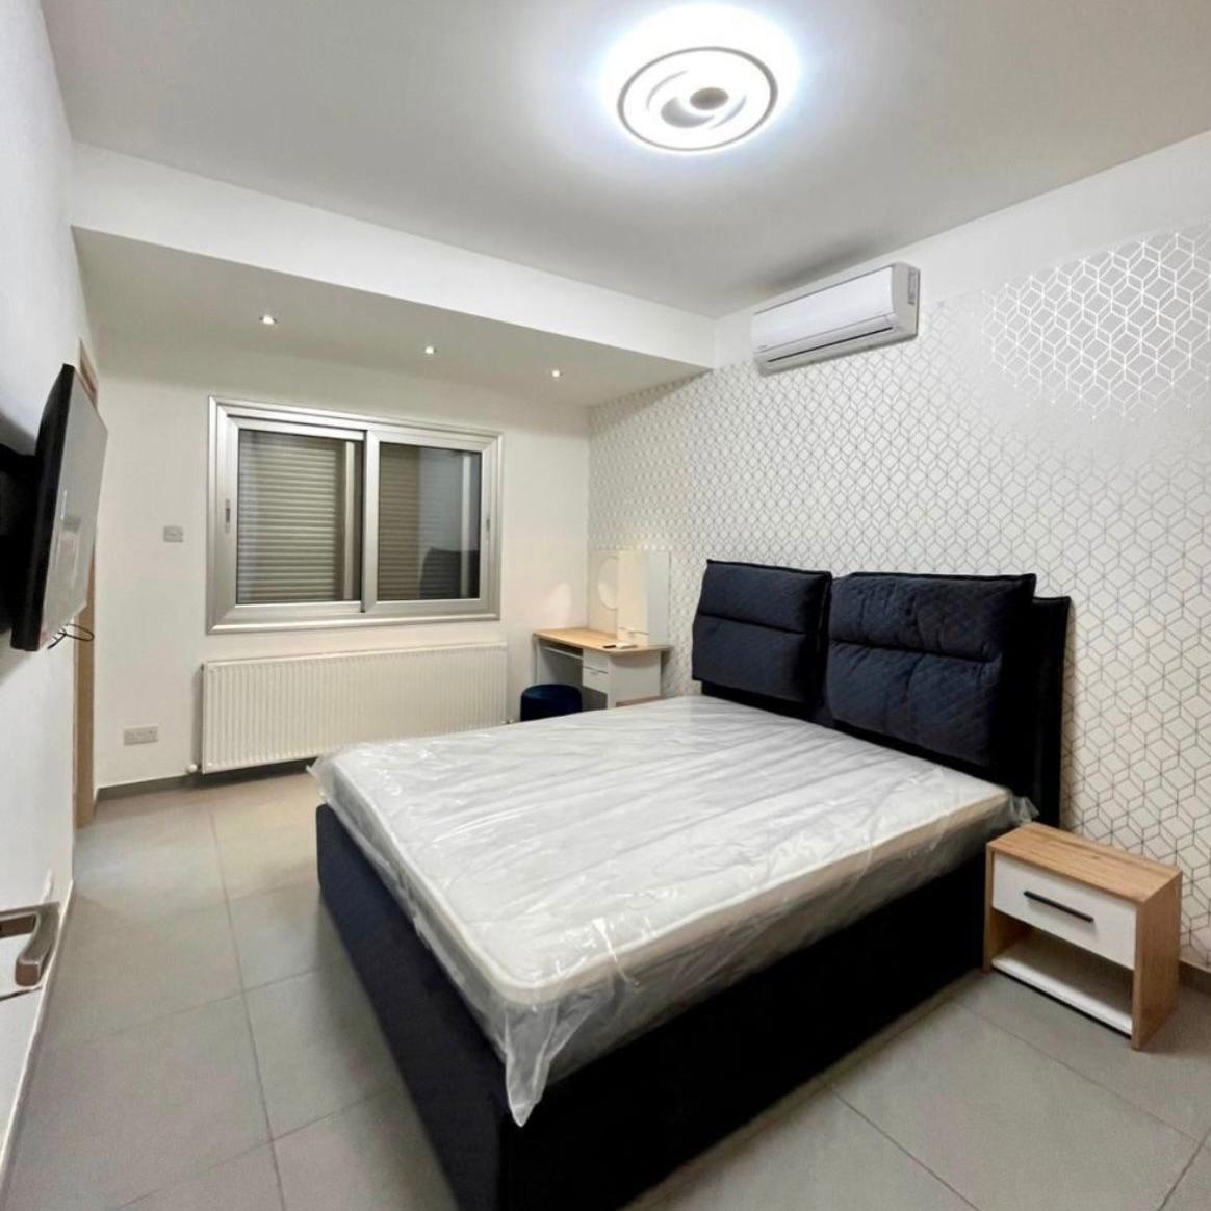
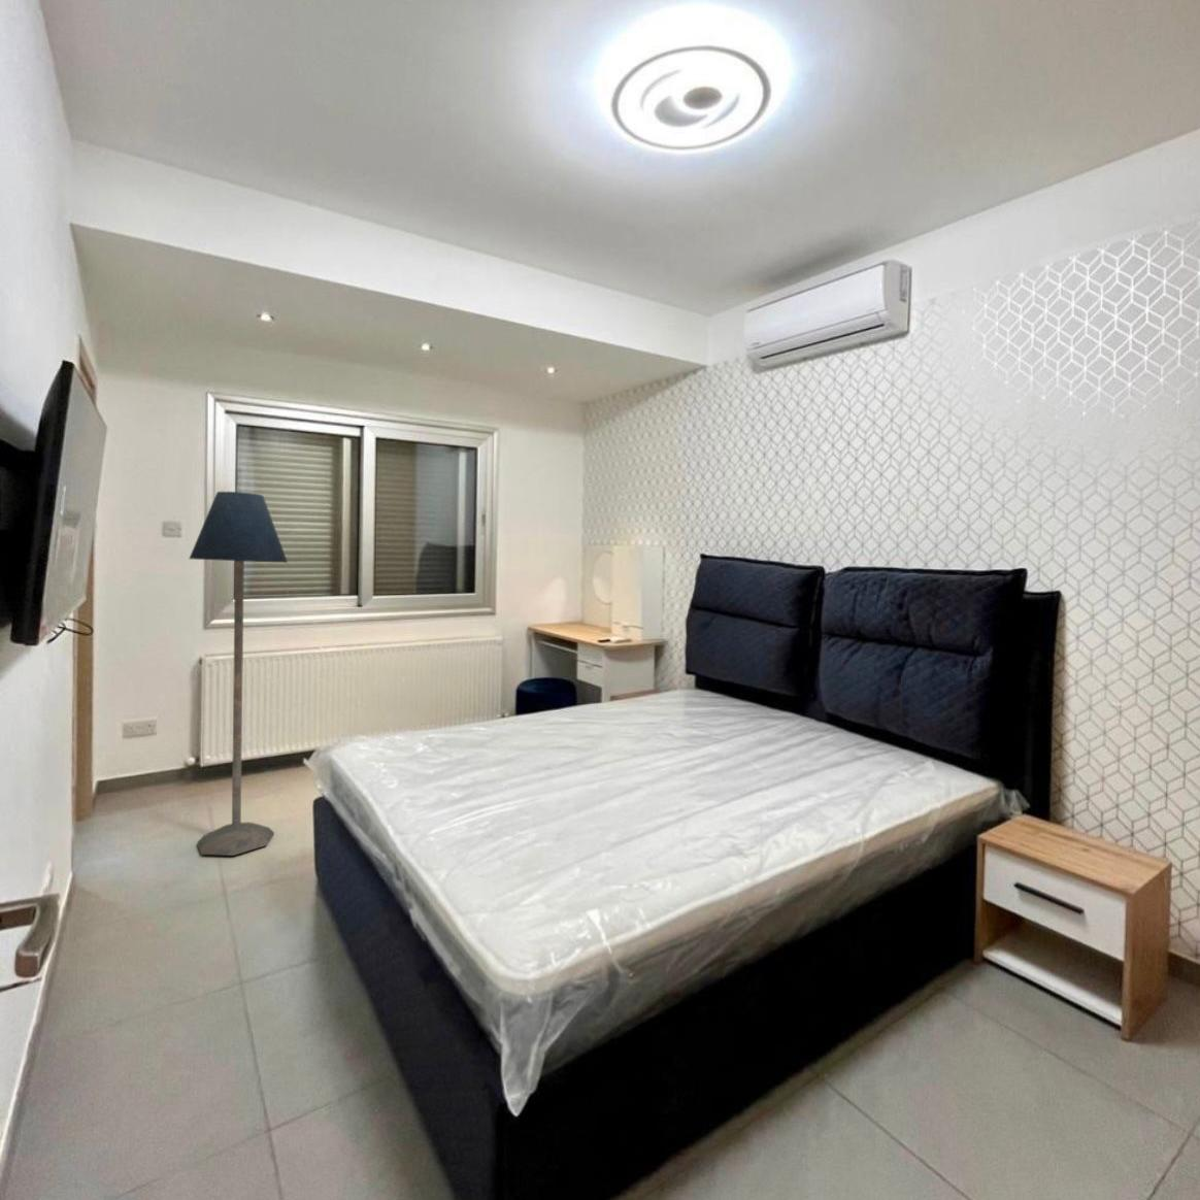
+ floor lamp (237, 669)
